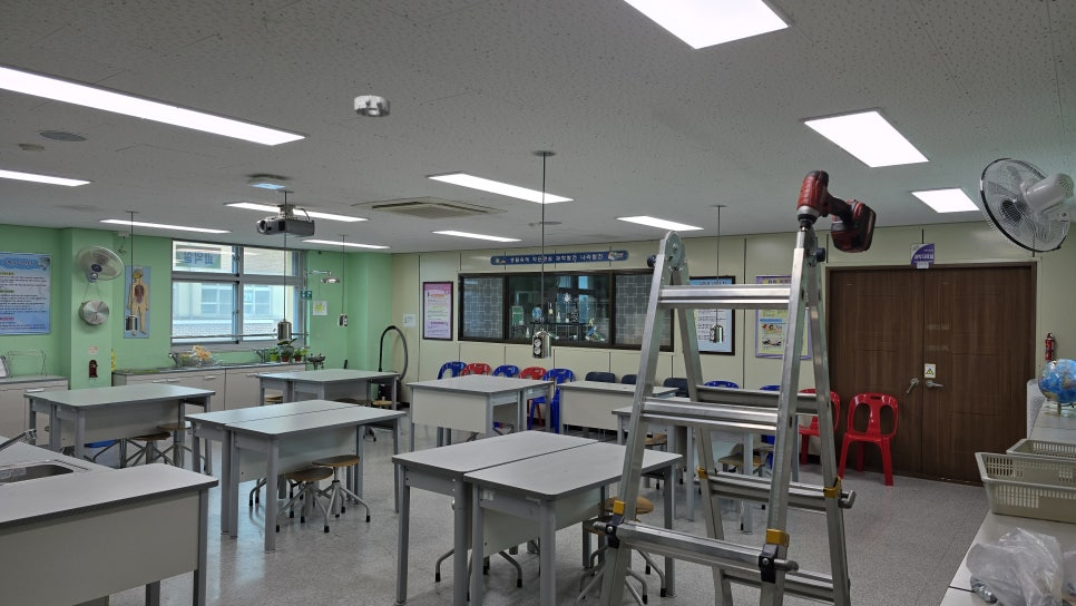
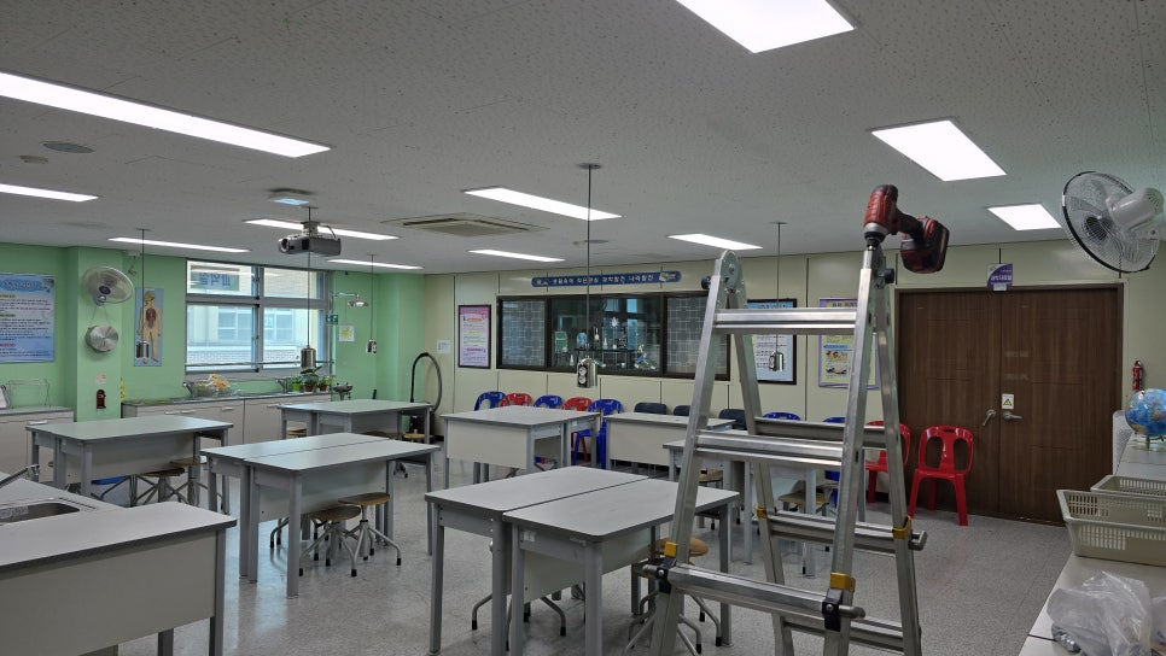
- smoke detector (372, 106)
